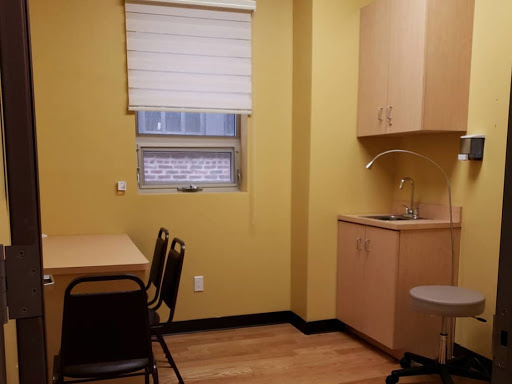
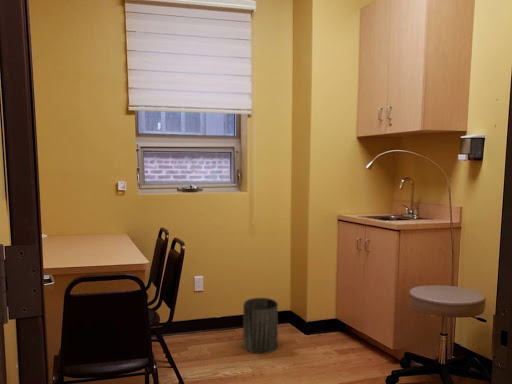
+ trash can (260, 324)
